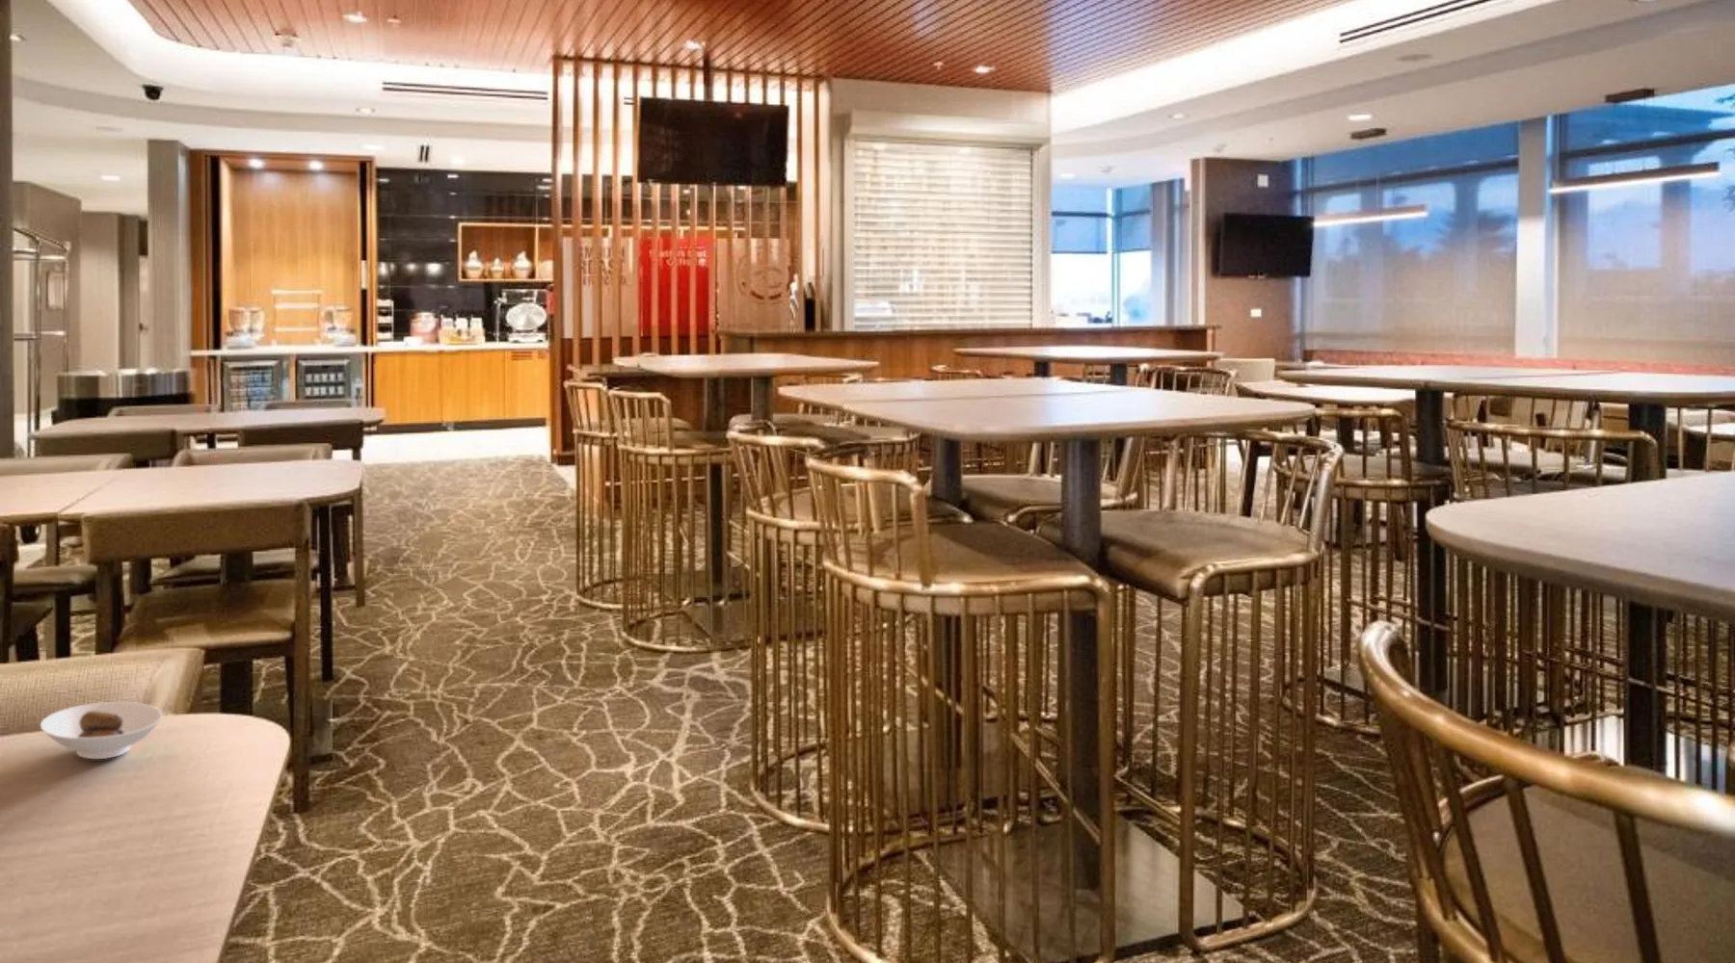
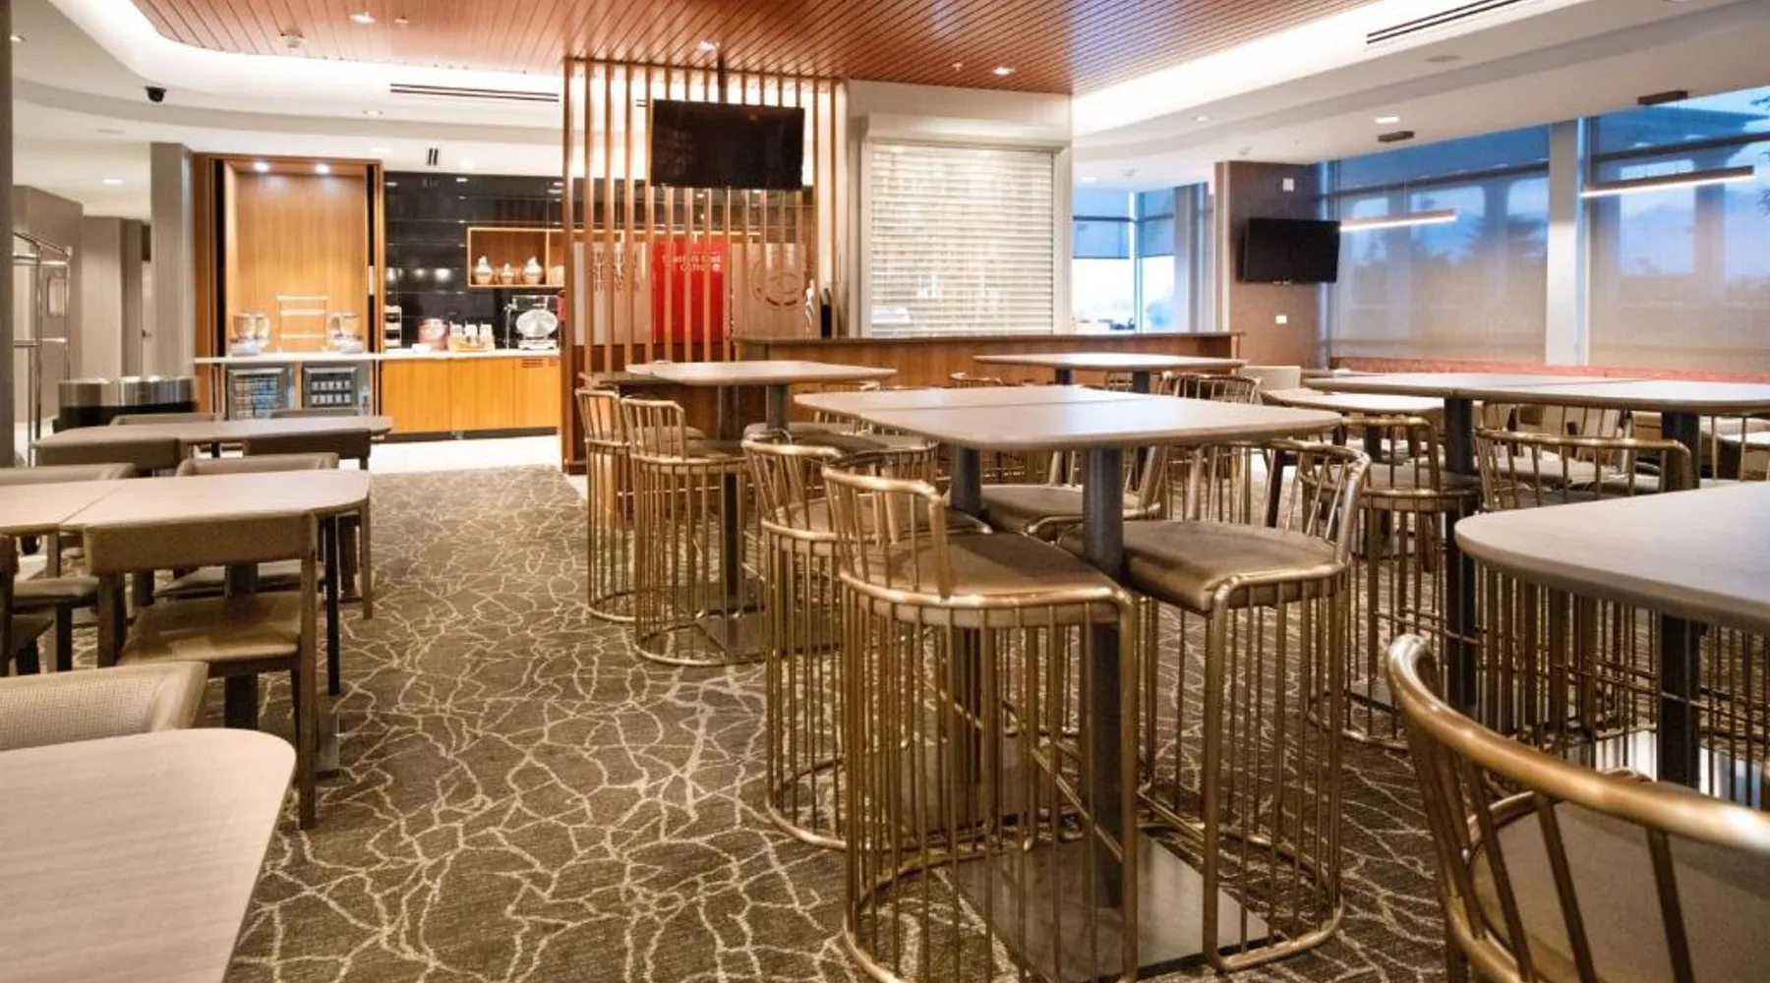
- saucer (102, 729)
